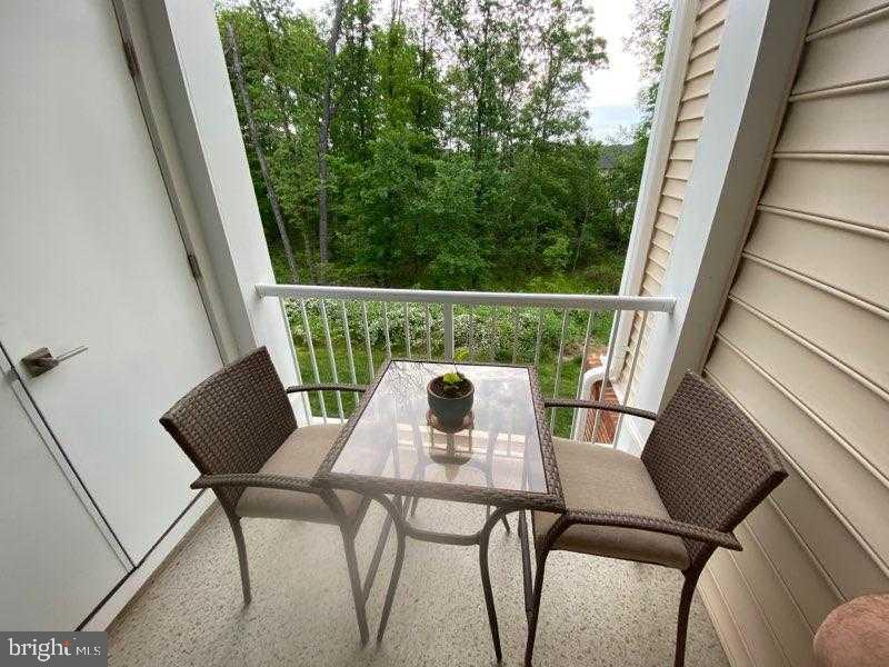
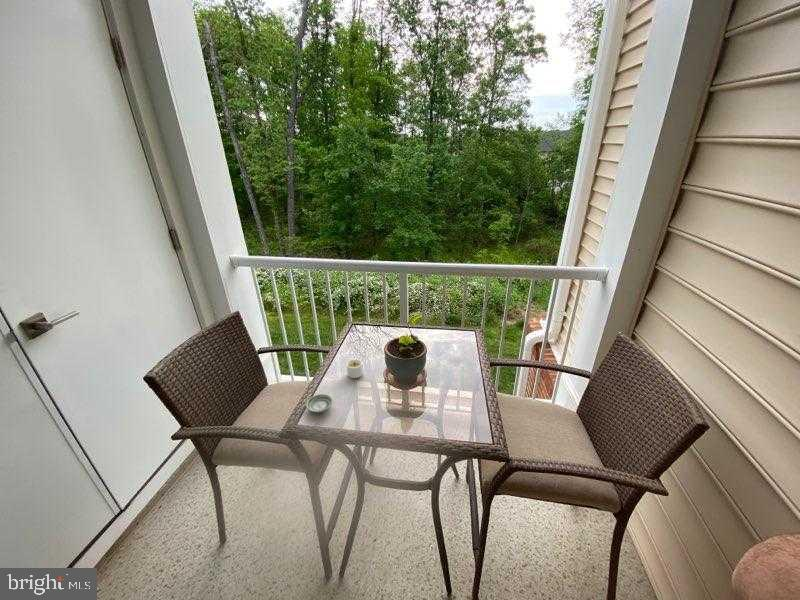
+ saucer (319, 404)
+ candle (350, 367)
